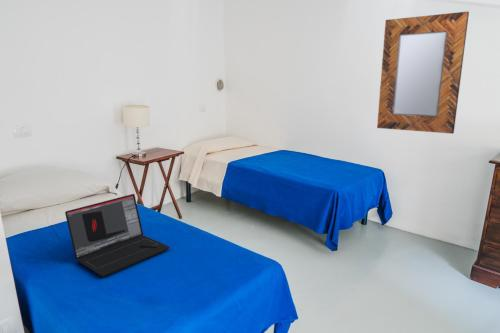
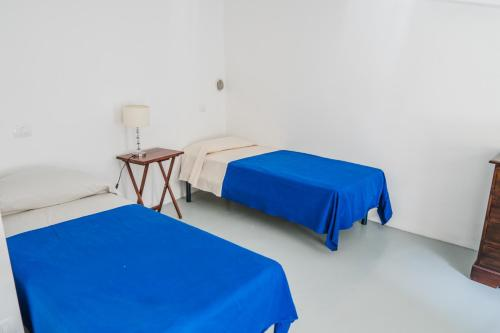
- home mirror (418, 75)
- laptop (119, 231)
